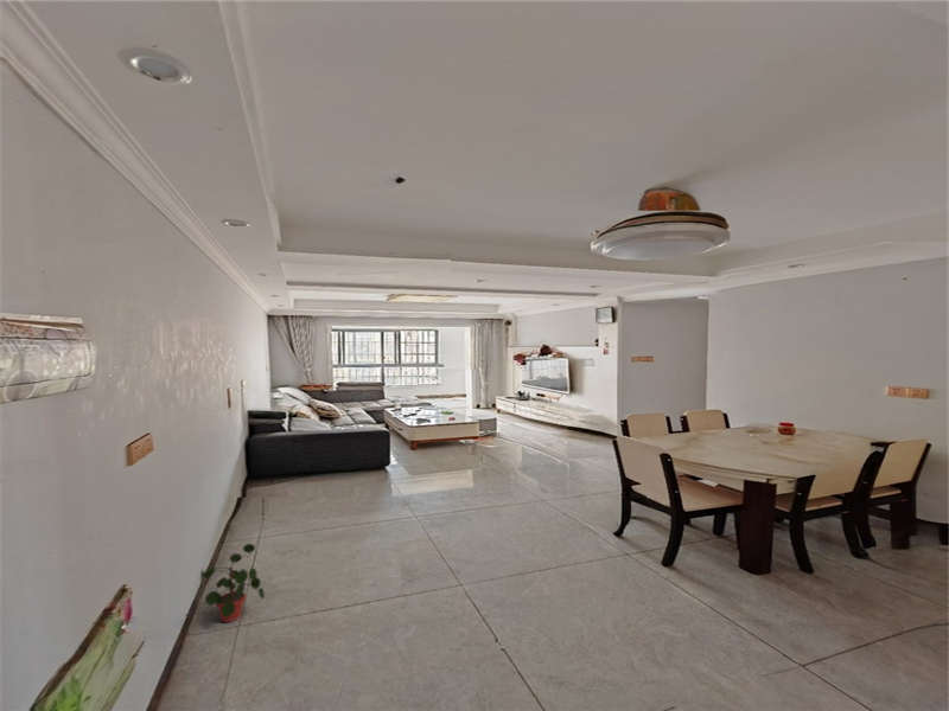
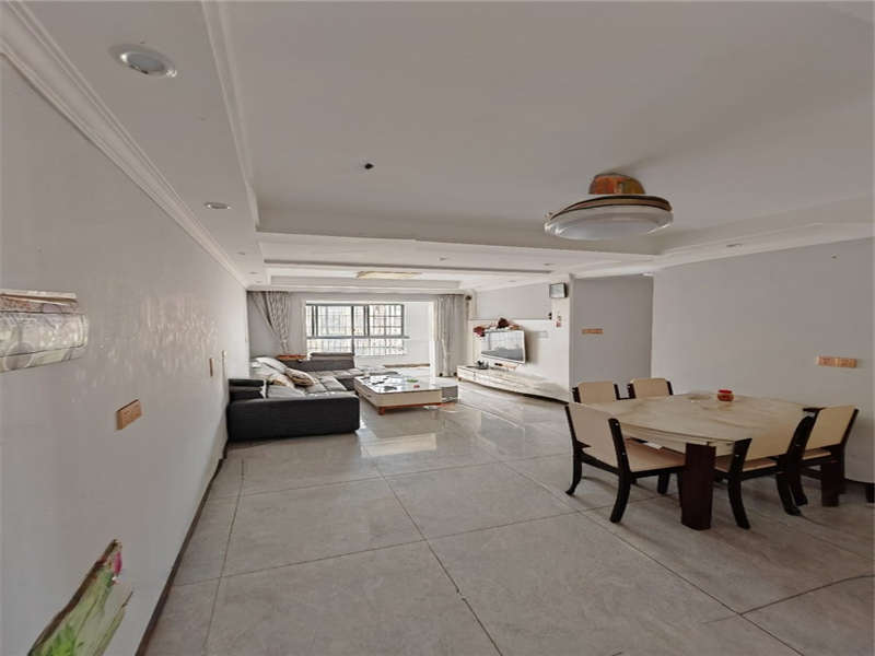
- potted plant (231, 581)
